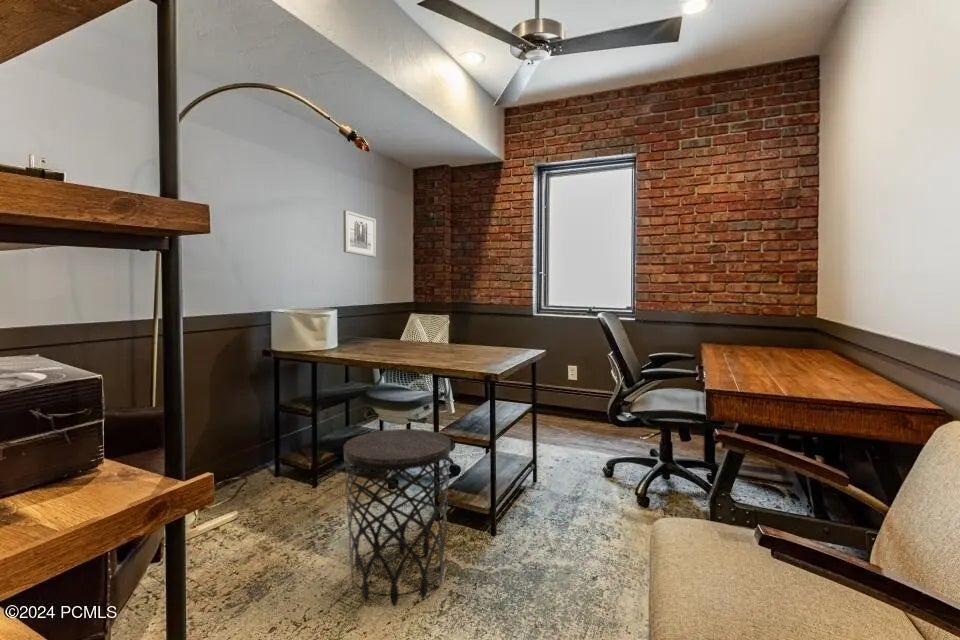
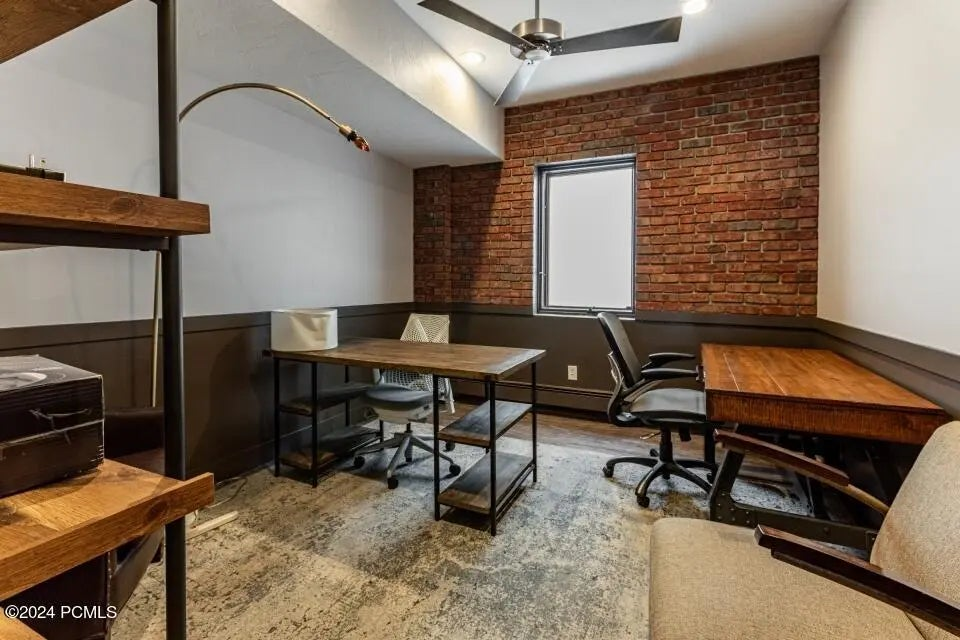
- side table (398, 510)
- wall art (360, 234)
